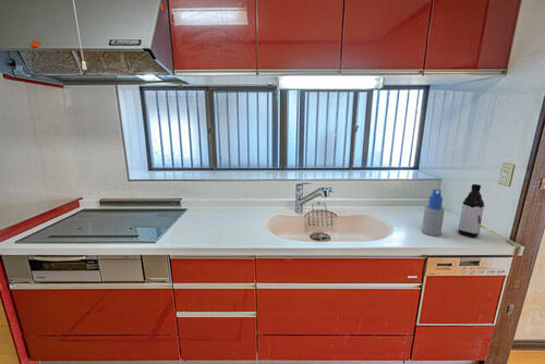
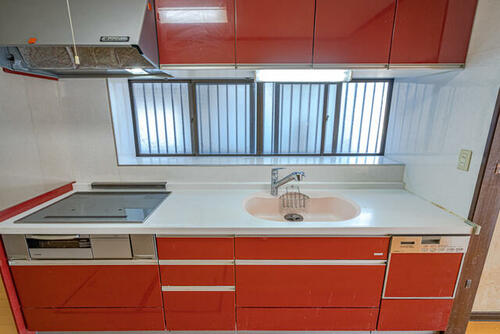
- water bottle (472, 209)
- spray bottle (434, 210)
